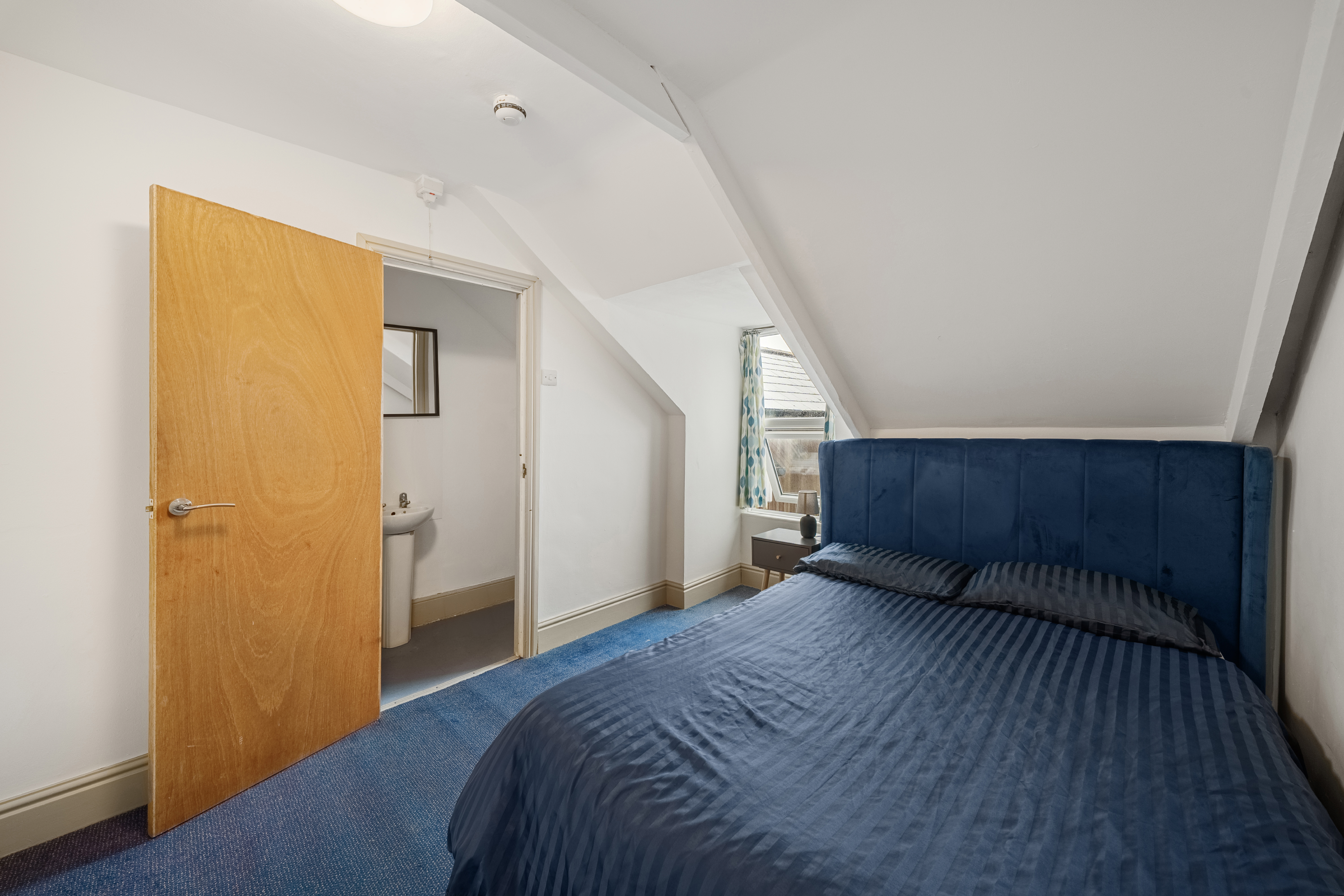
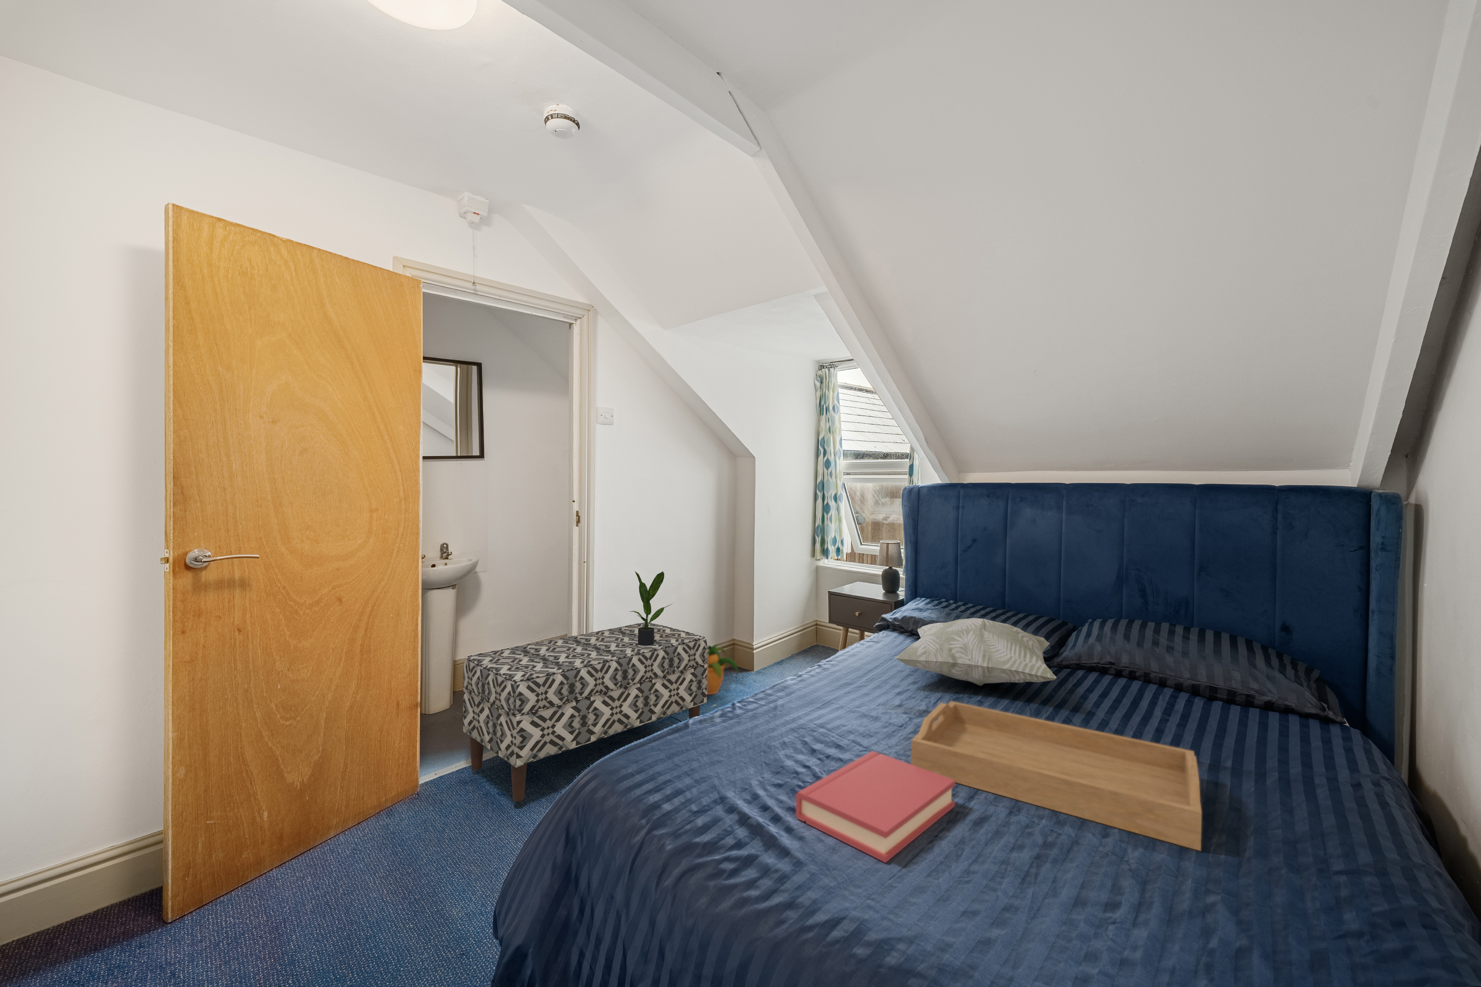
+ potted plant (707, 668)
+ bench (594, 697)
+ serving tray (1050, 756)
+ decorative pillow (977, 650)
+ potted plant (651, 607)
+ hardback book (877, 799)
